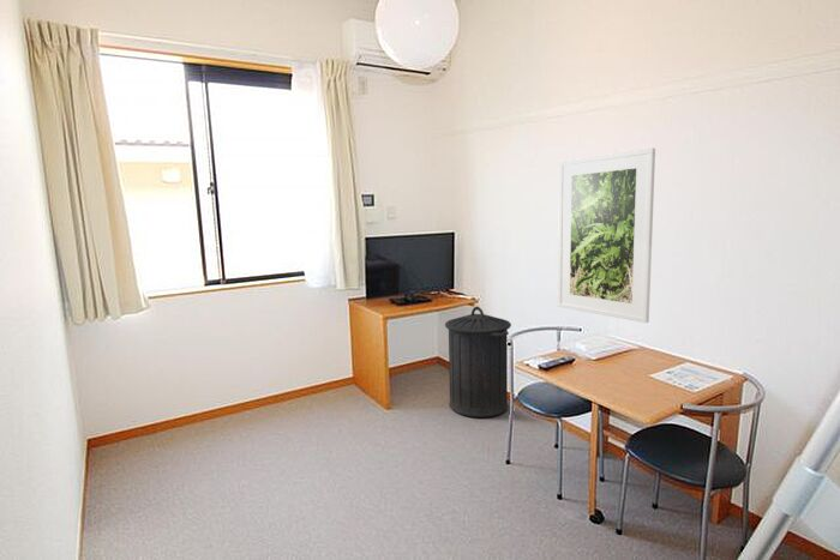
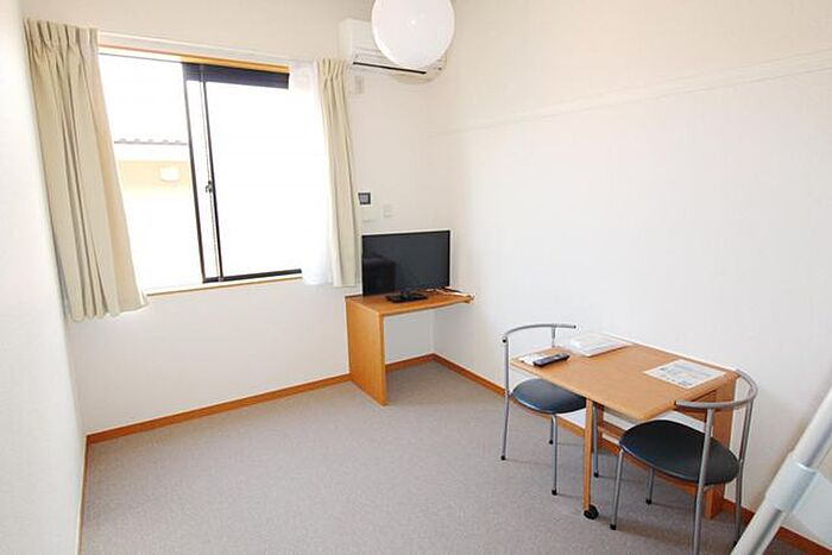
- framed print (600, 236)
- trash can (478, 356)
